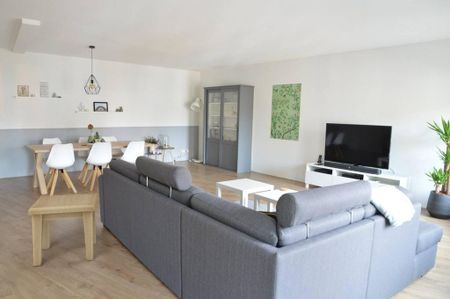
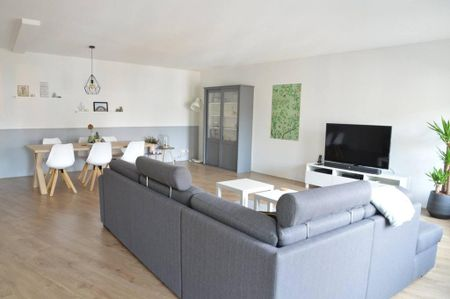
- side table (65, 218)
